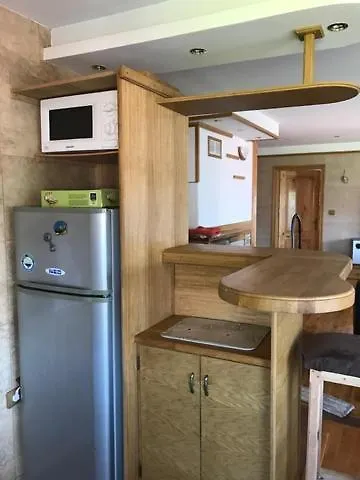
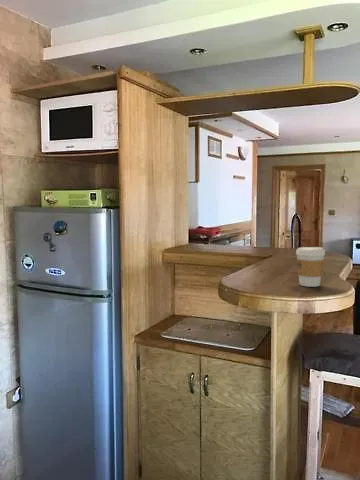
+ coffee cup (310, 265)
